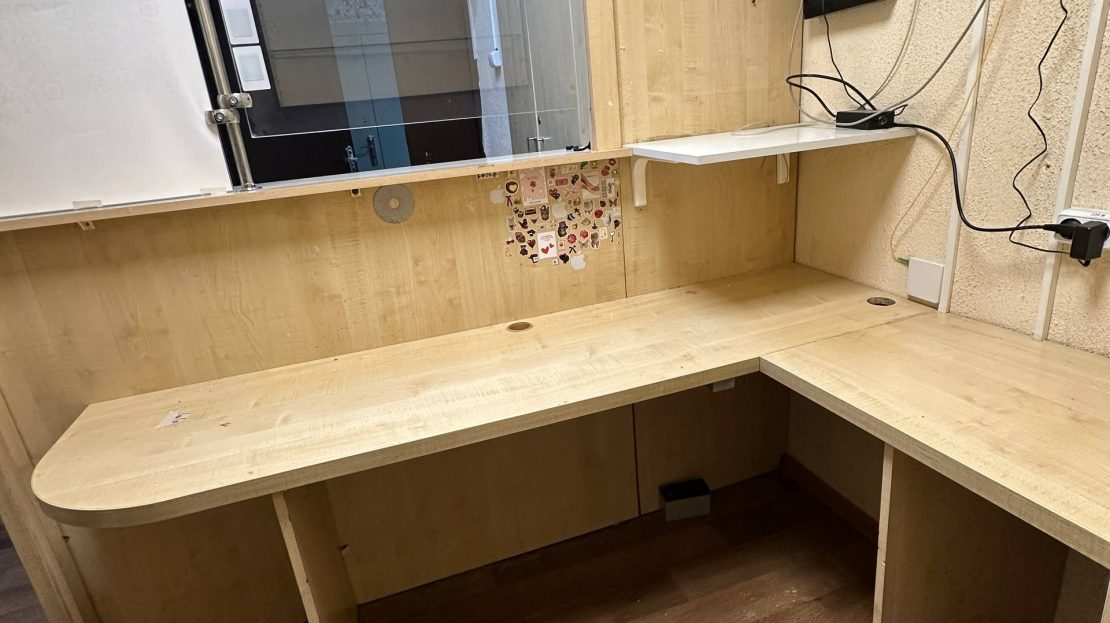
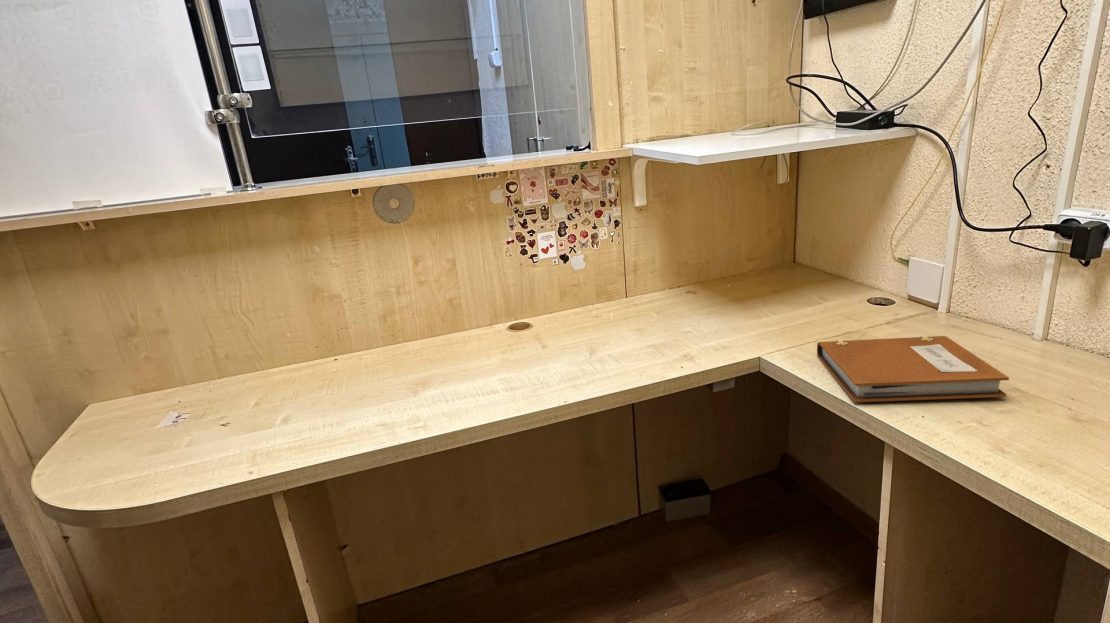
+ notebook (905, 365)
